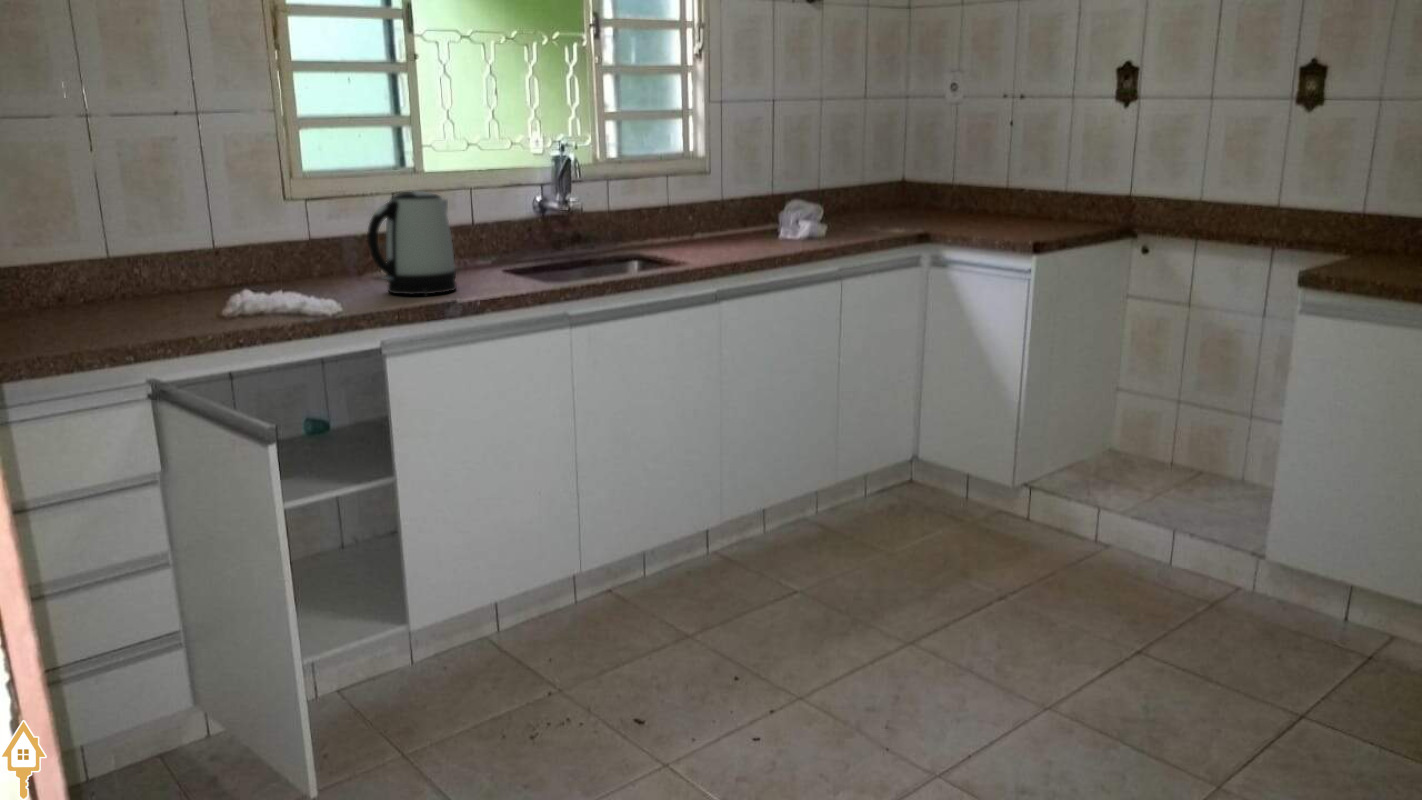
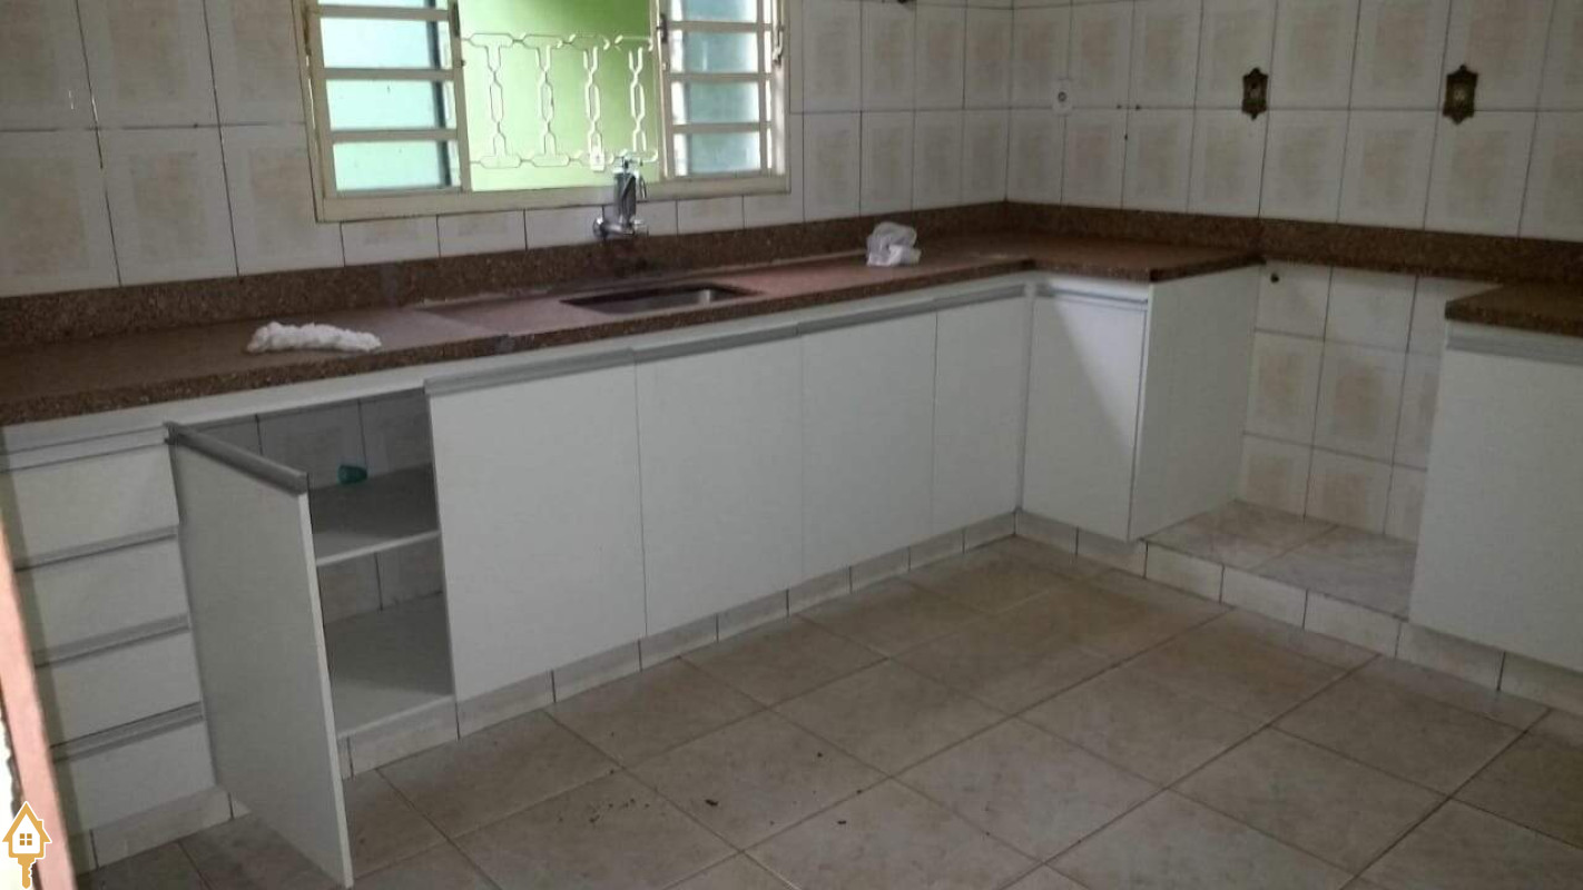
- kettle (410, 242)
